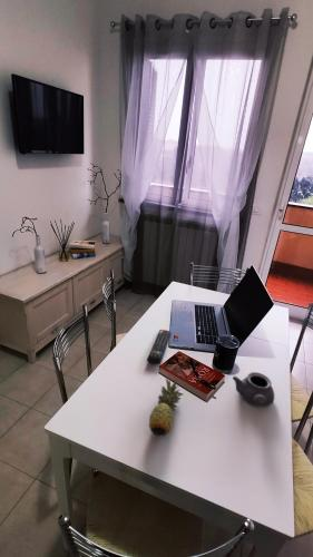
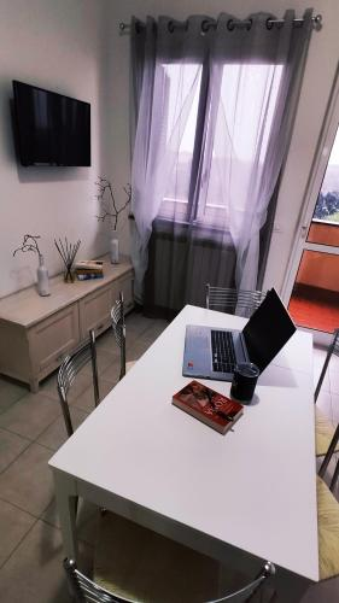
- fruit (167, 405)
- teapot (255, 391)
- remote control (159, 345)
